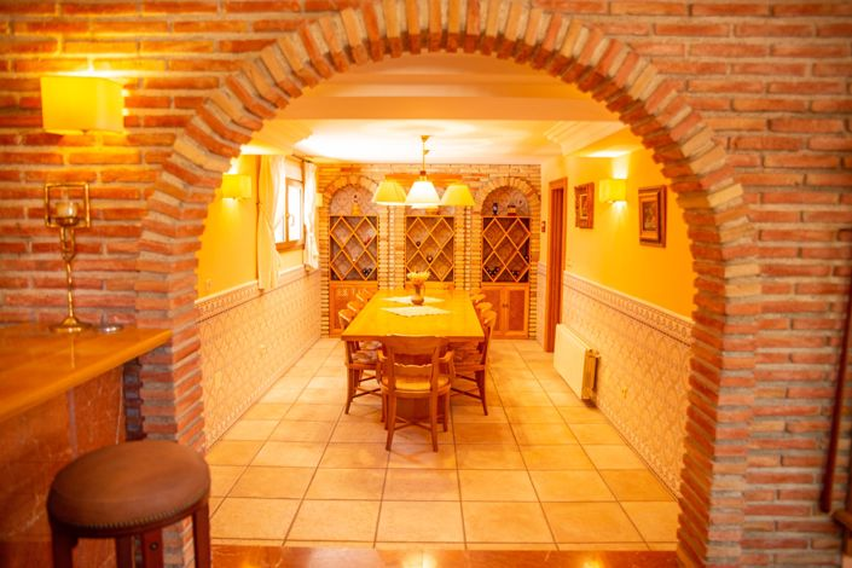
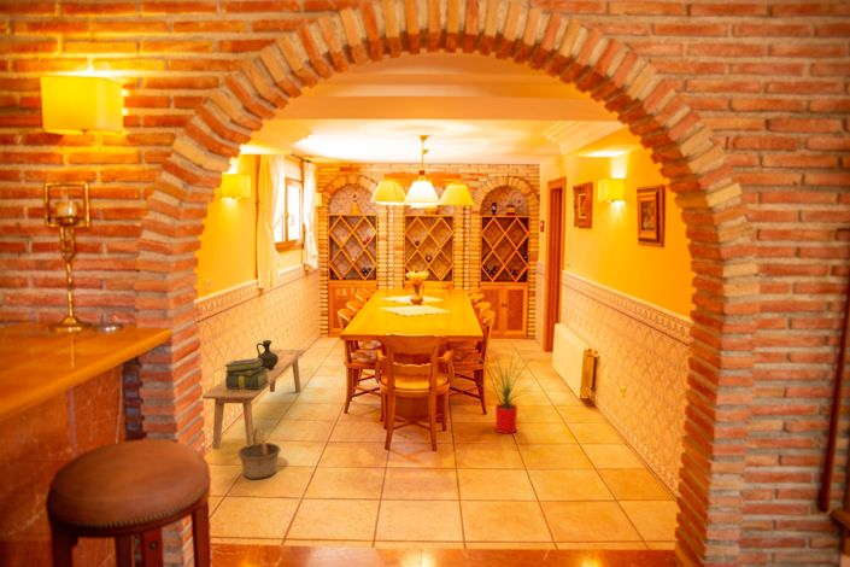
+ ceramic jug (266, 355)
+ bench (262, 391)
+ house plant (506, 391)
+ basket (259, 451)
+ stack of books (245, 373)
